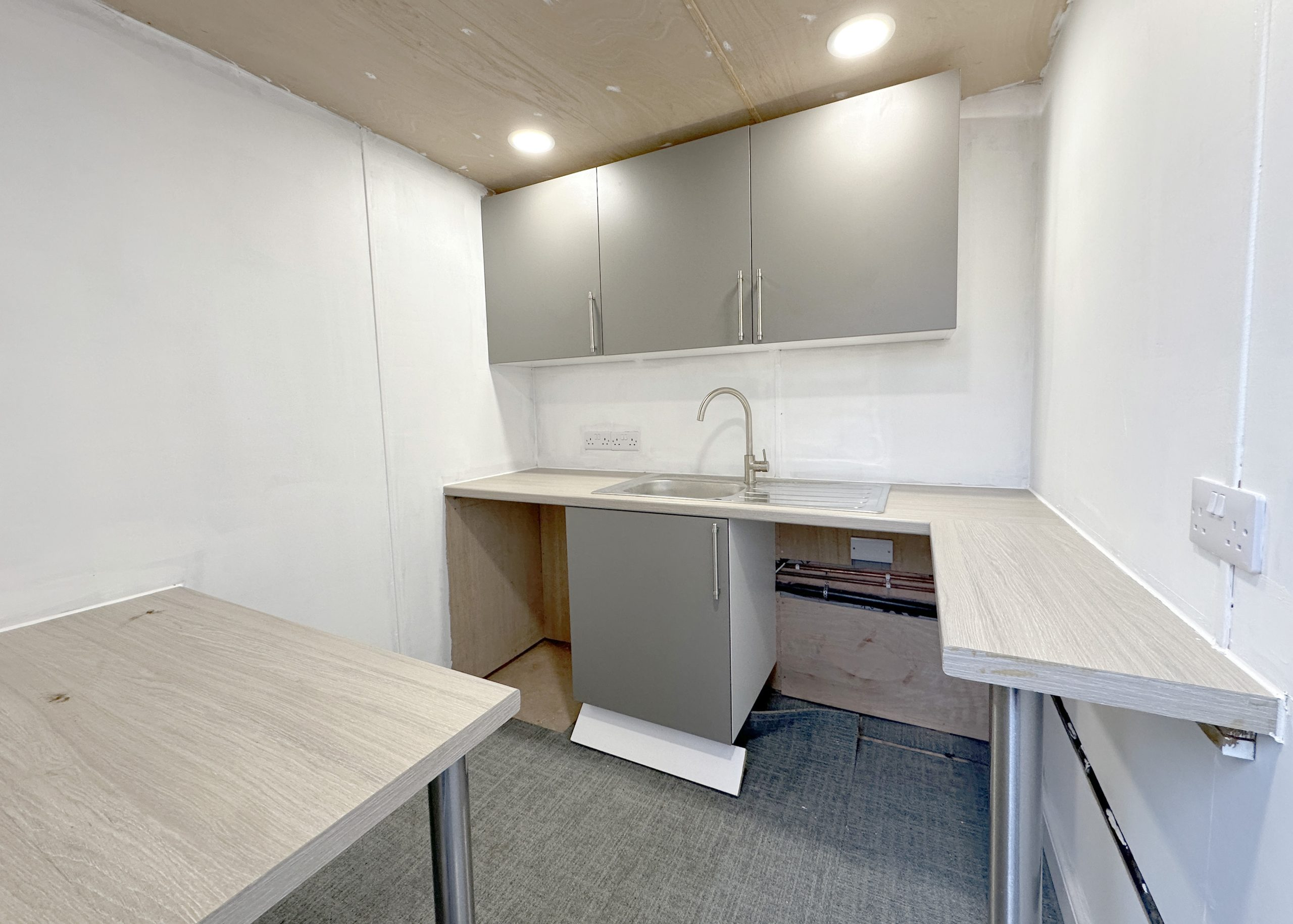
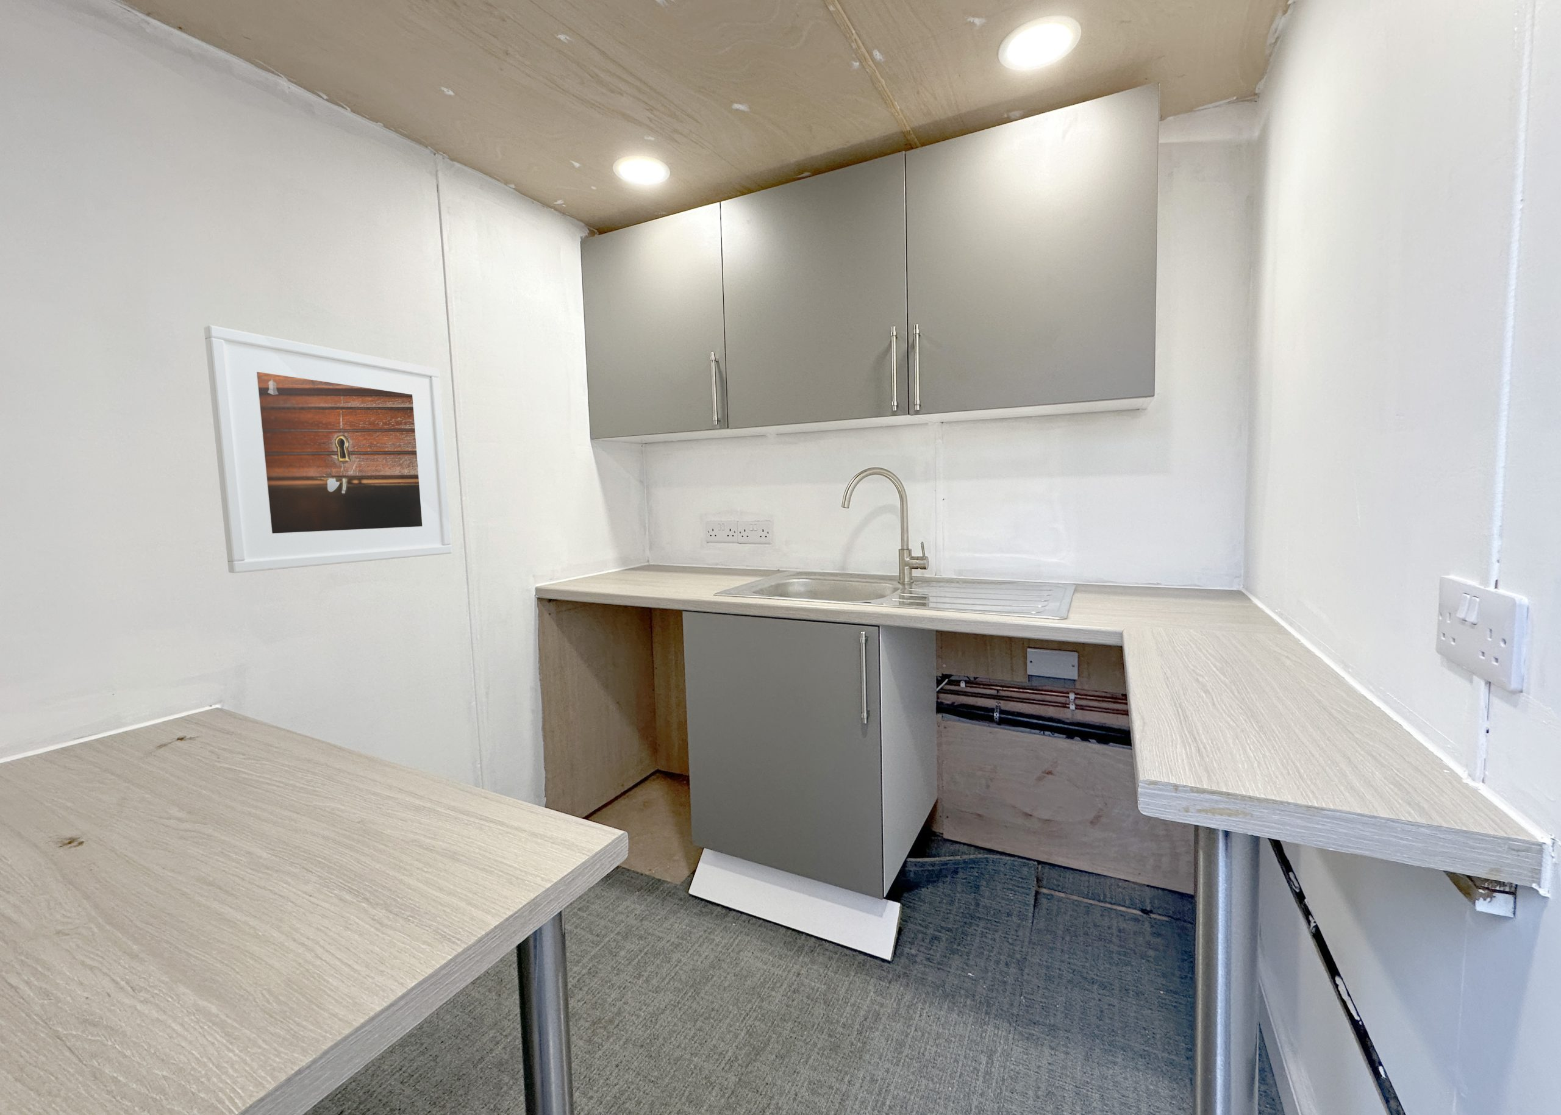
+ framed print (346, 457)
